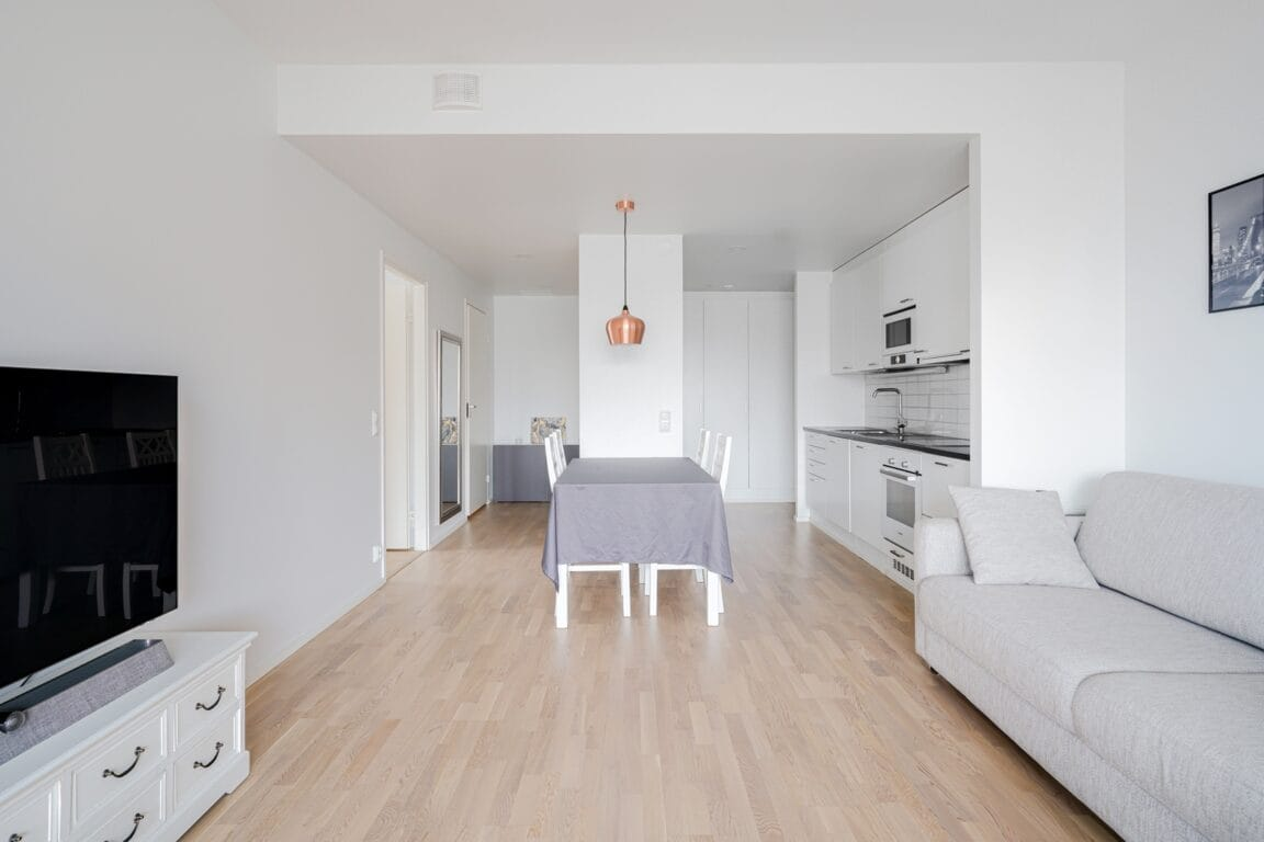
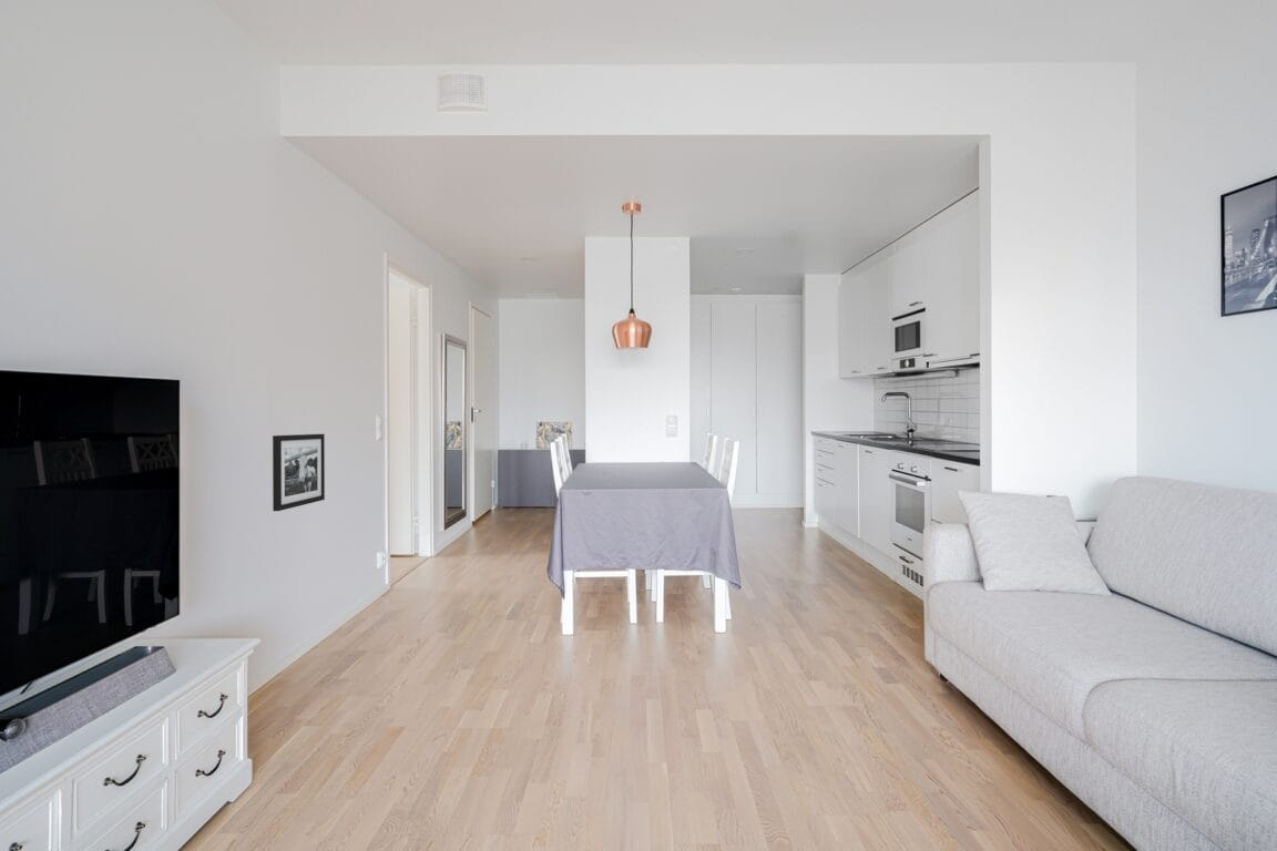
+ picture frame (300, 470)
